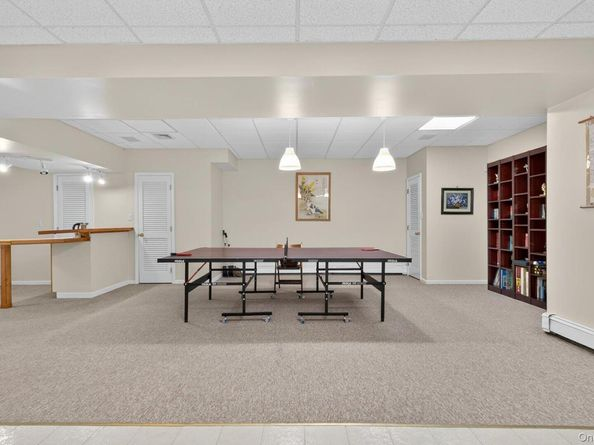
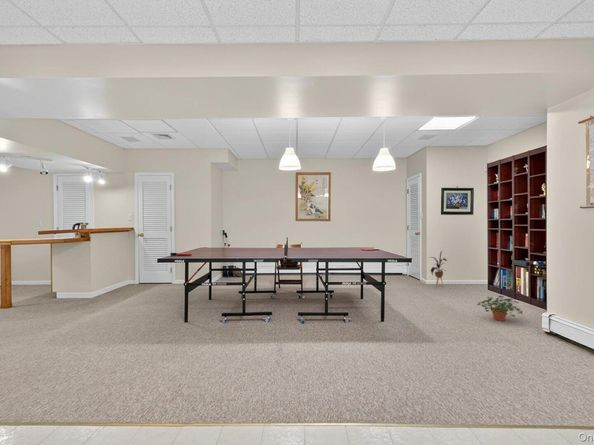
+ house plant (437, 267)
+ potted plant (501, 309)
